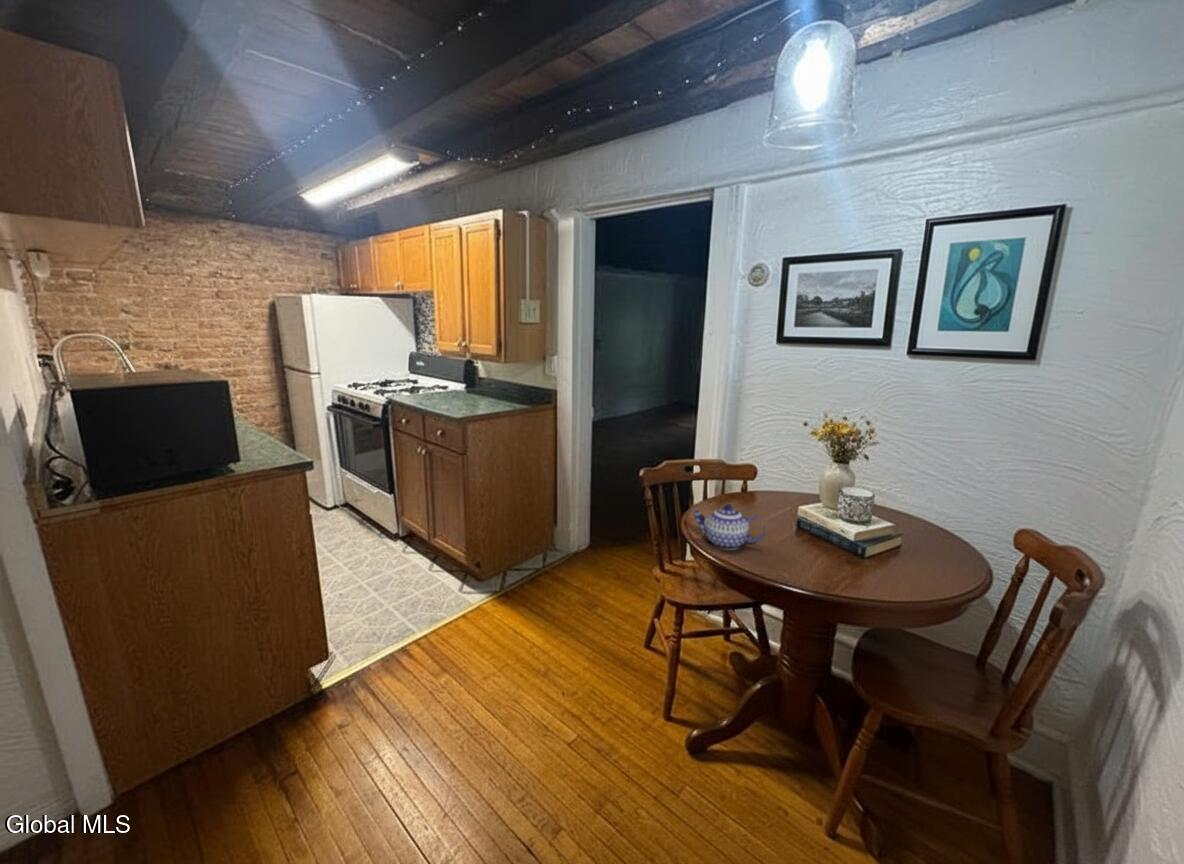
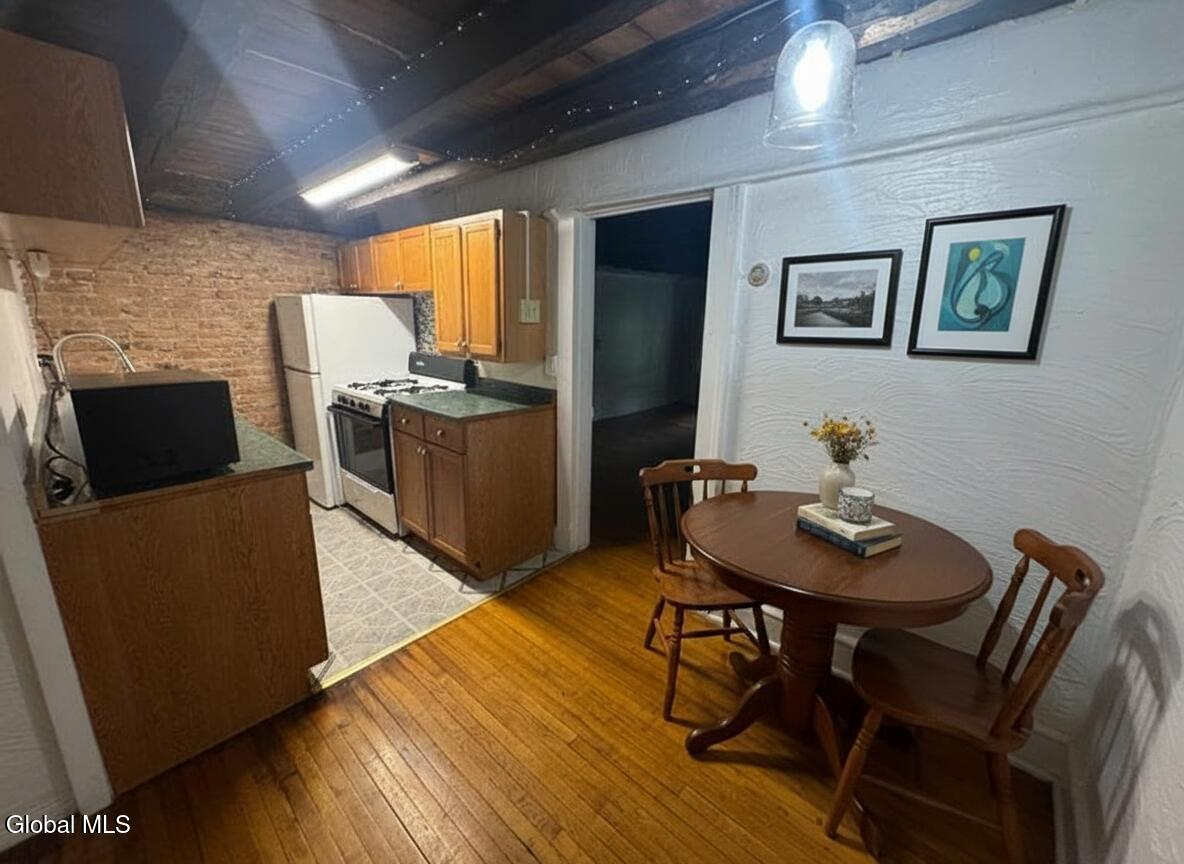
- teapot (728, 524)
